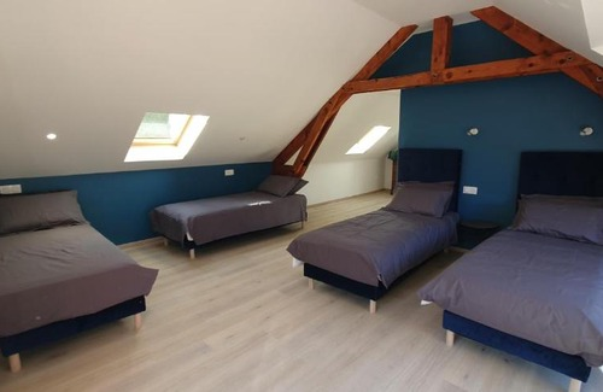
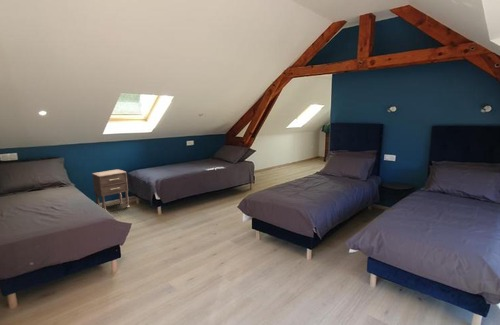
+ nightstand (111, 190)
